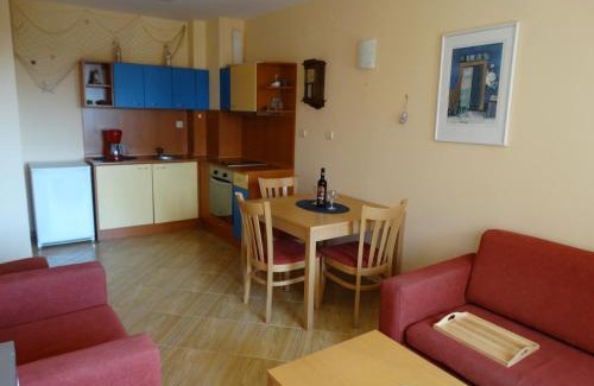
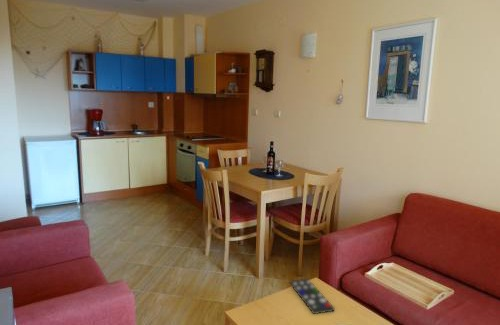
+ remote control (310, 294)
